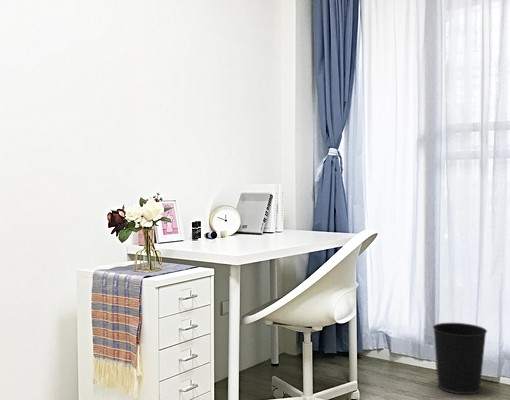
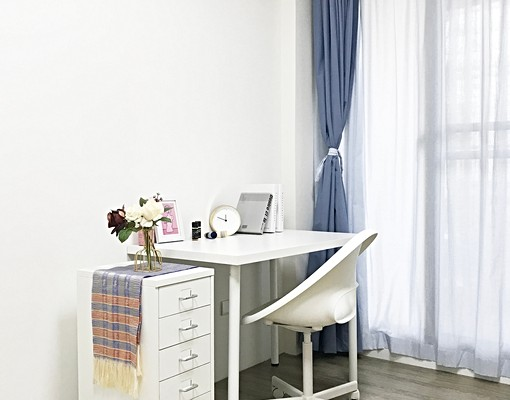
- wastebasket (459, 358)
